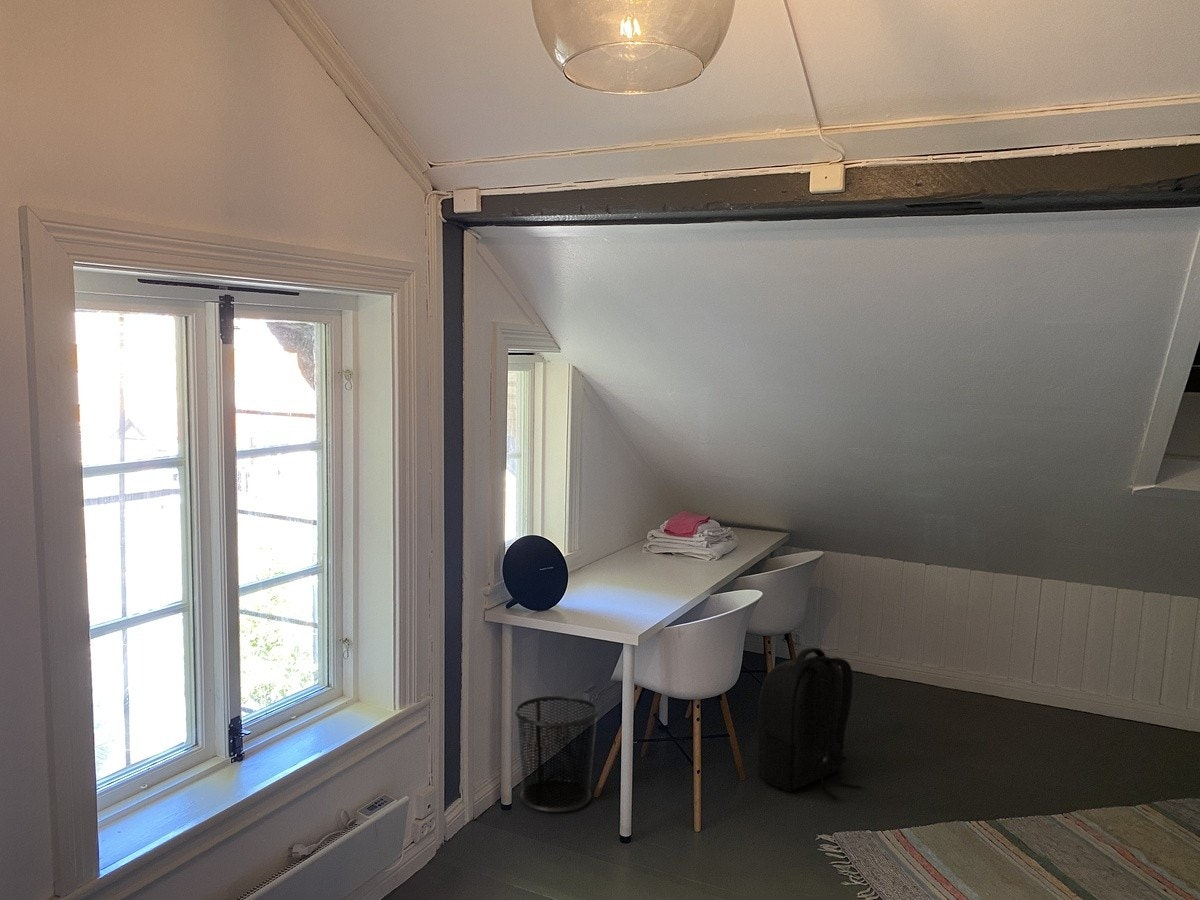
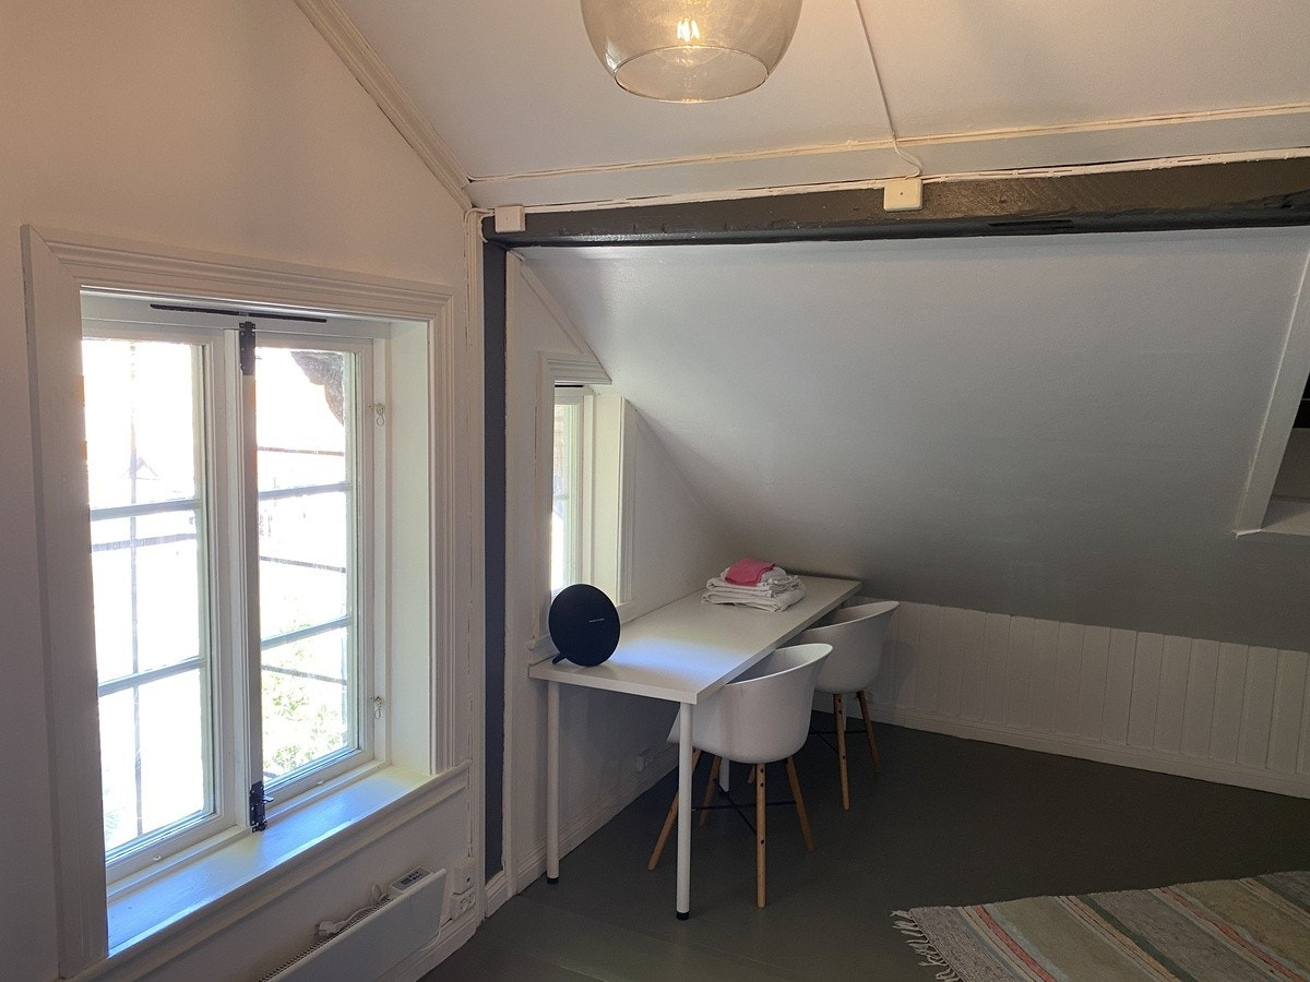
- backpack (812, 714)
- waste bin (556, 753)
